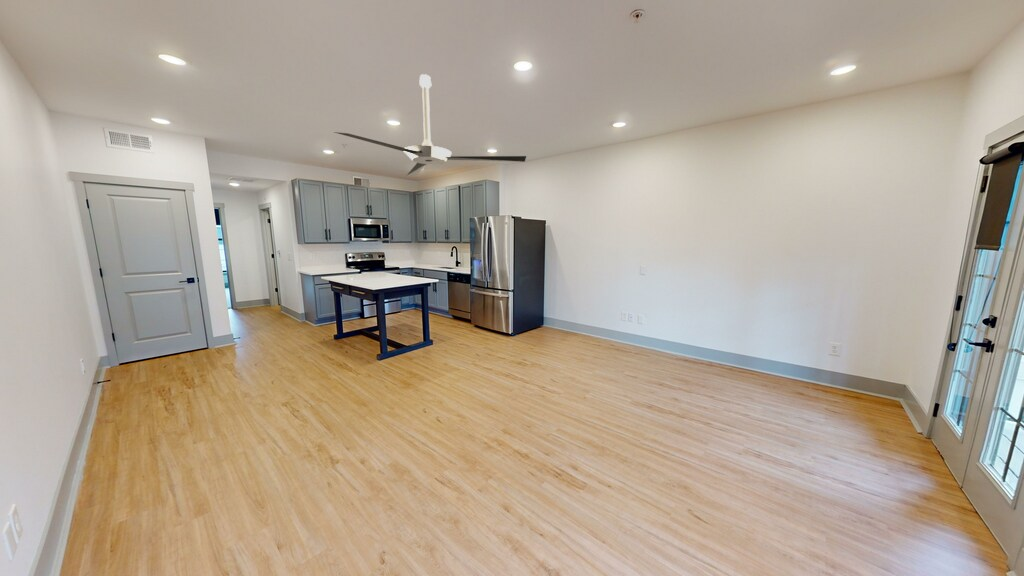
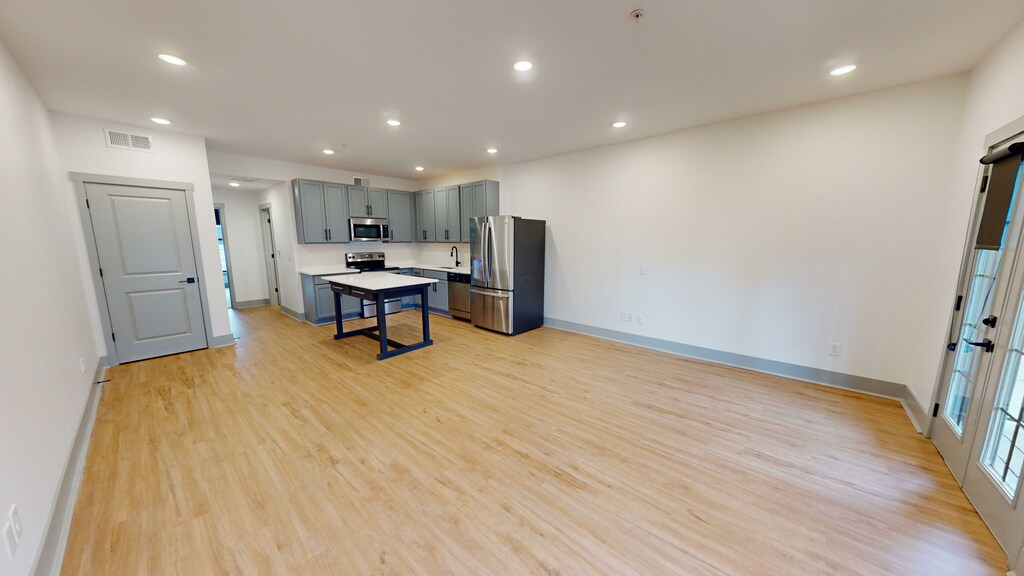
- ceiling fan (429, 123)
